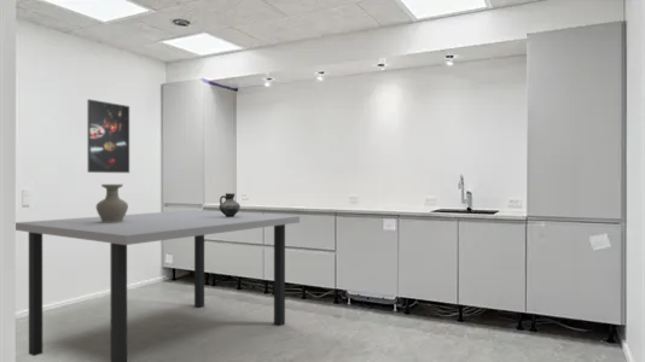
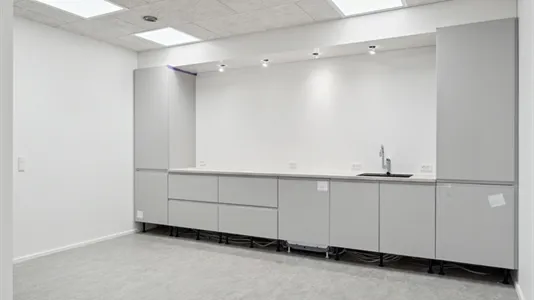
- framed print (109, 138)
- ceramic pitcher (229, 204)
- dining table (194, 278)
- vase (111, 203)
